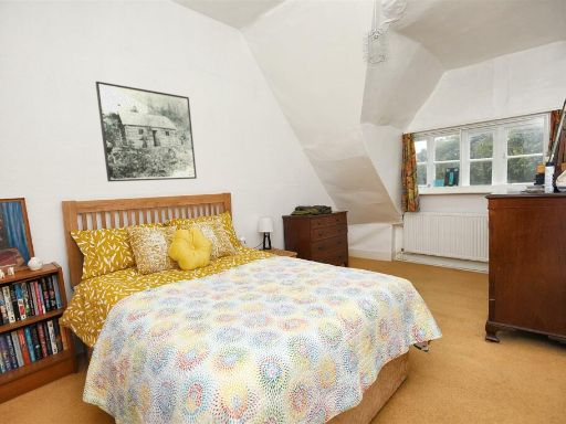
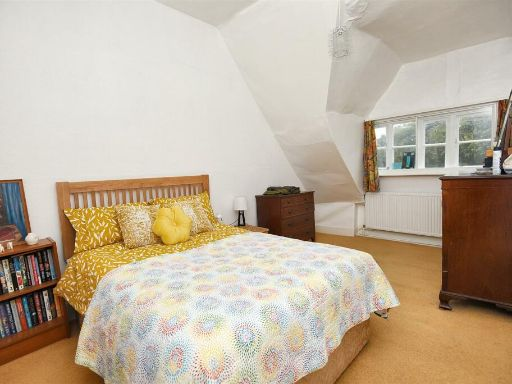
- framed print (151, 135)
